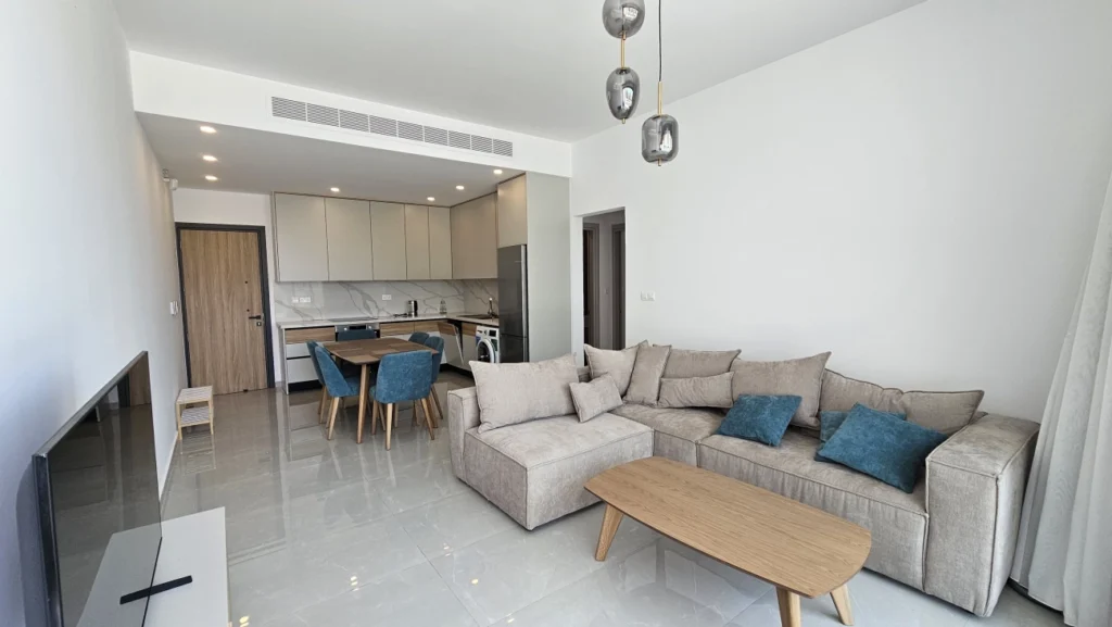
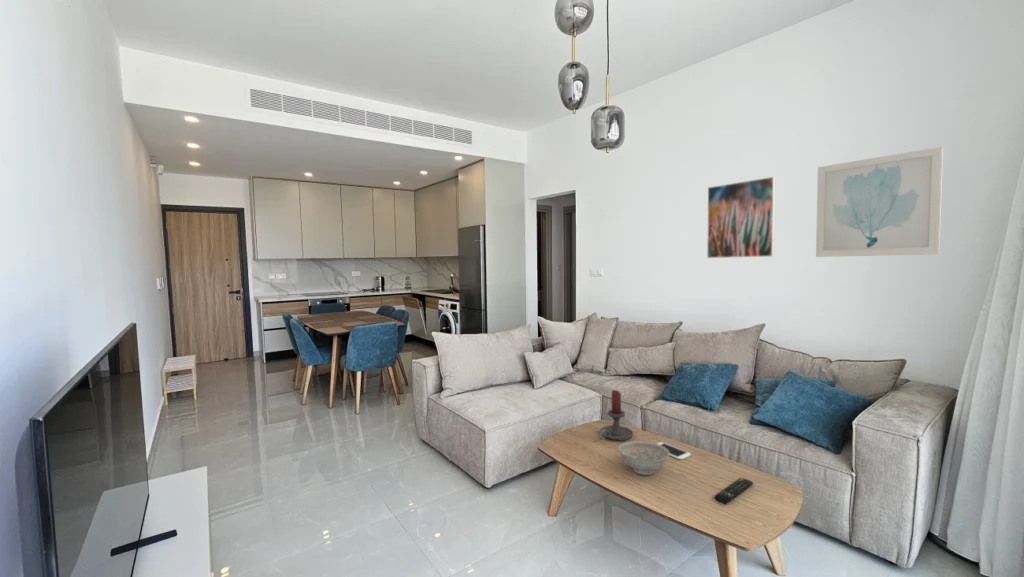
+ wall art (873, 207)
+ remote control (734, 490)
+ decorative bowl (643, 459)
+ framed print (739, 220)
+ smartphone (670, 450)
+ candle holder (613, 414)
